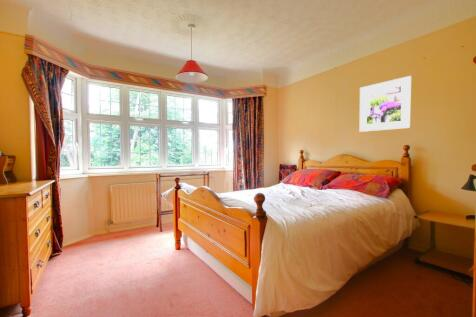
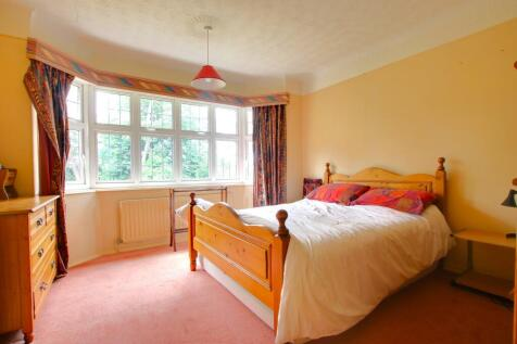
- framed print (383, 106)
